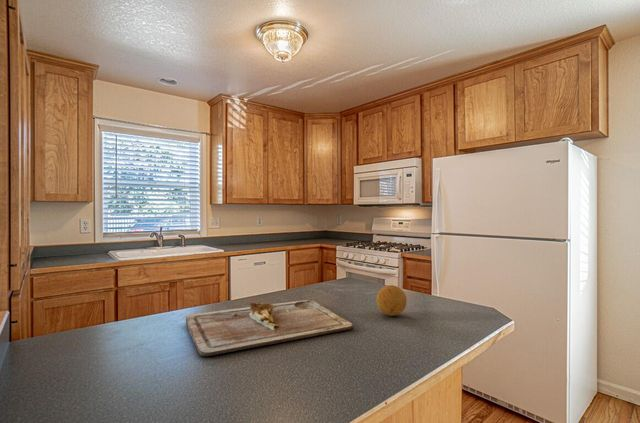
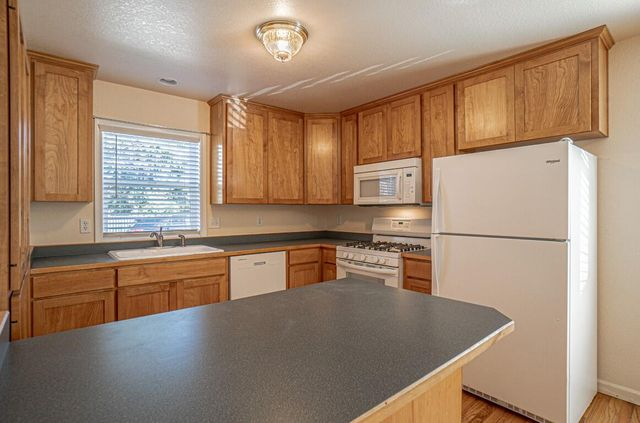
- fruit (391, 300)
- cutting board (268, 315)
